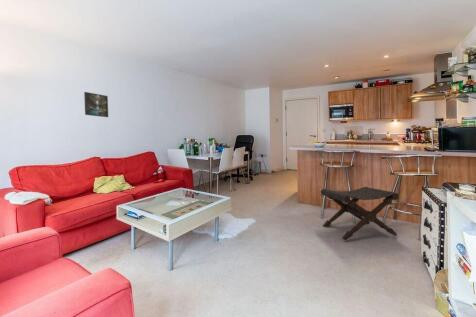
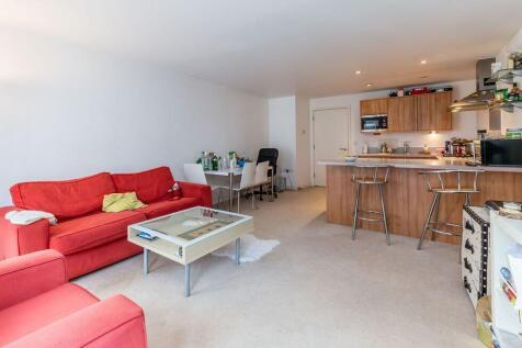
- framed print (96, 105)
- footstool (357, 210)
